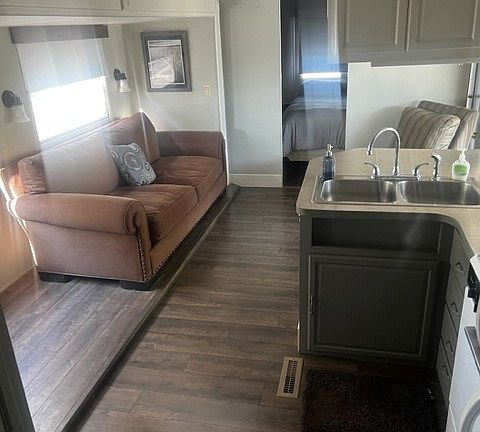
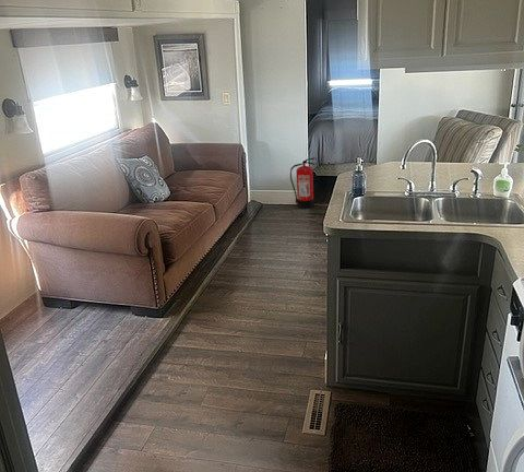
+ fire extinguisher (302, 181)
